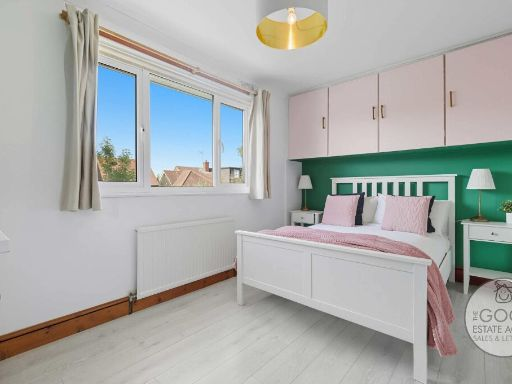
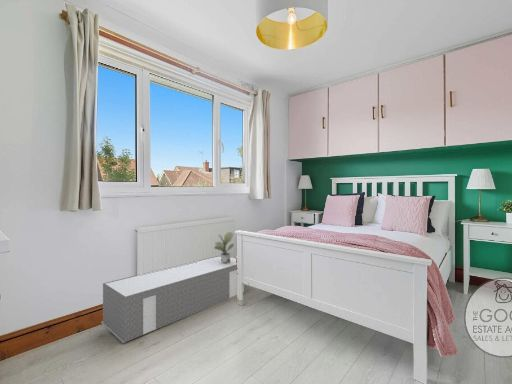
+ potted plant (223, 247)
+ architectural model (184, 287)
